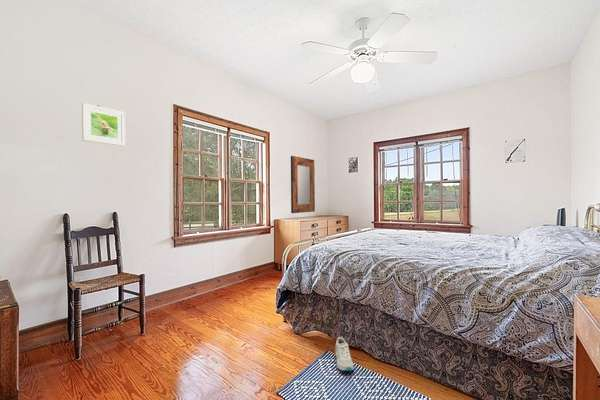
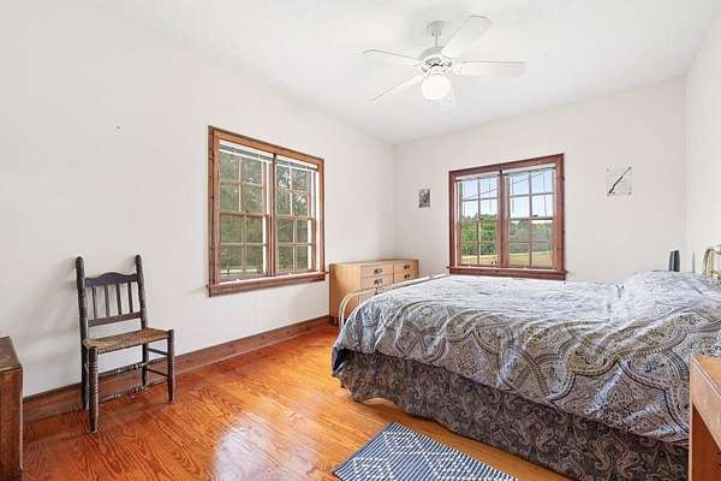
- sneaker (343, 353)
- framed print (104, 125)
- home mirror (303, 185)
